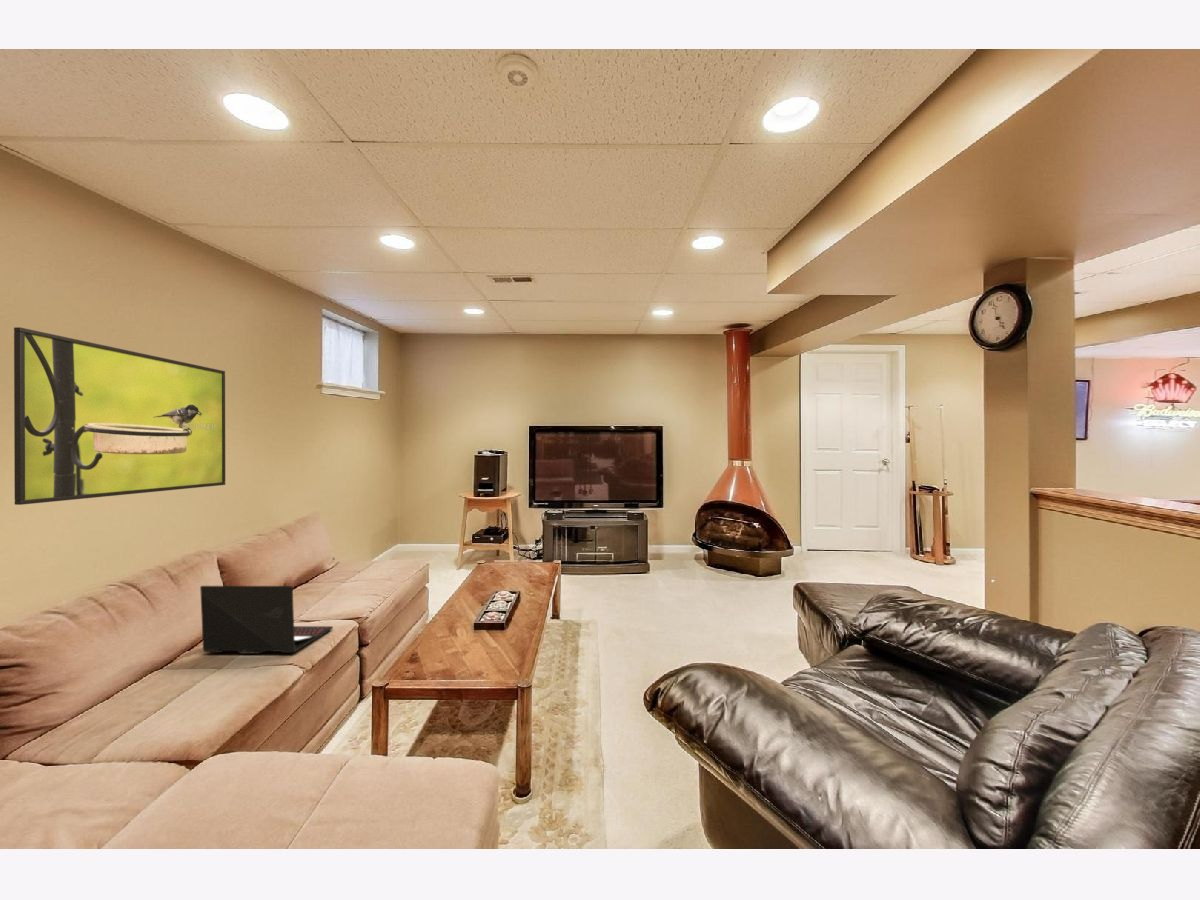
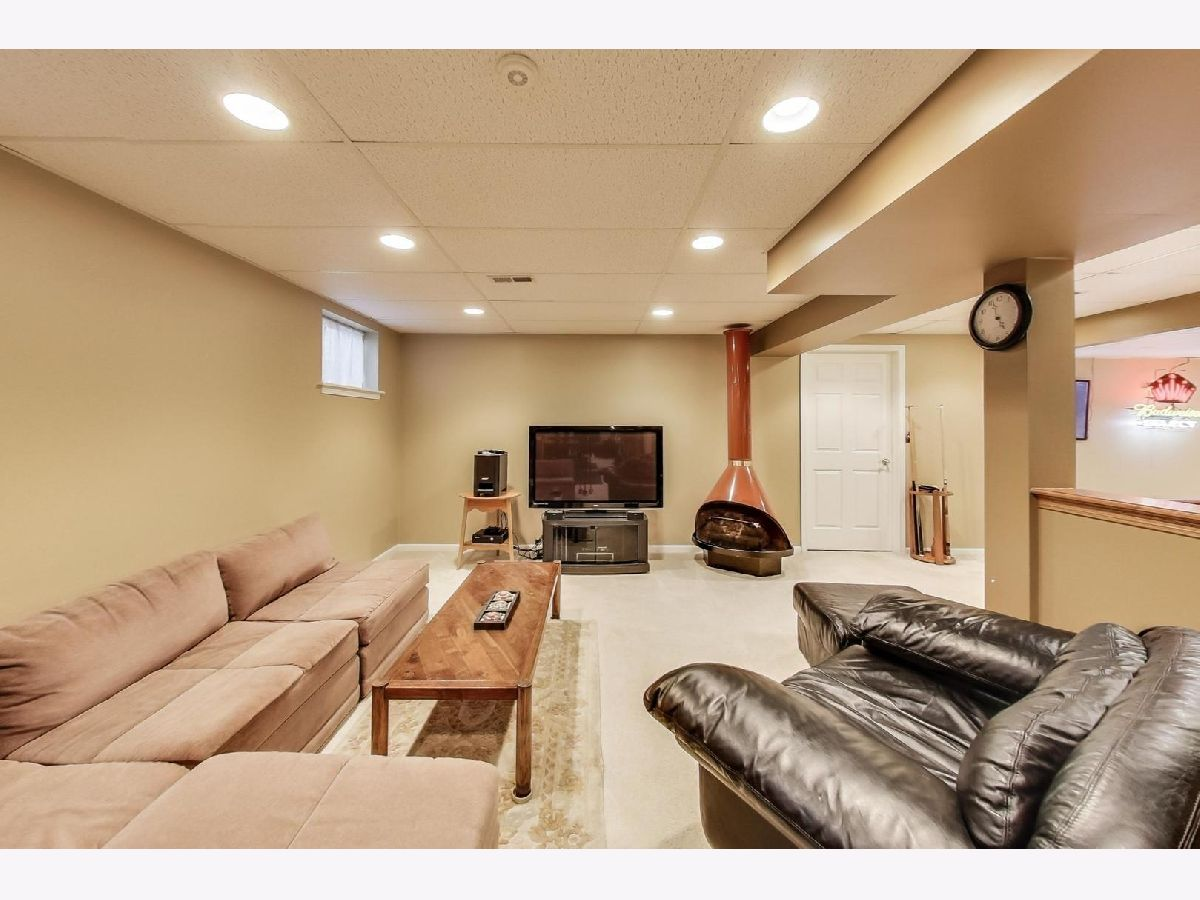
- laptop (271, 609)
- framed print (142, 423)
